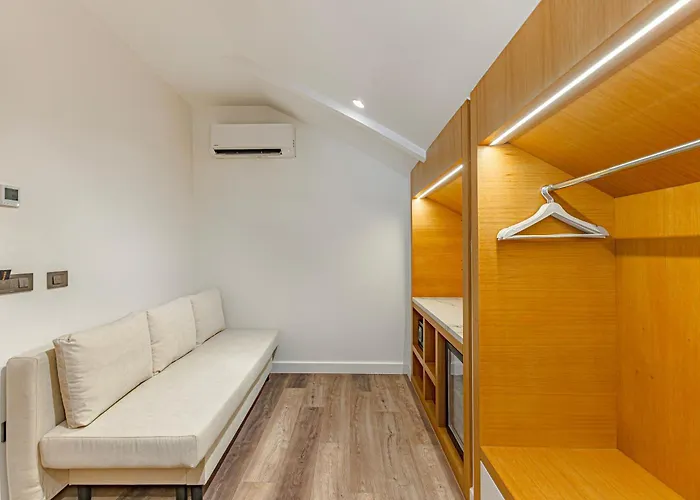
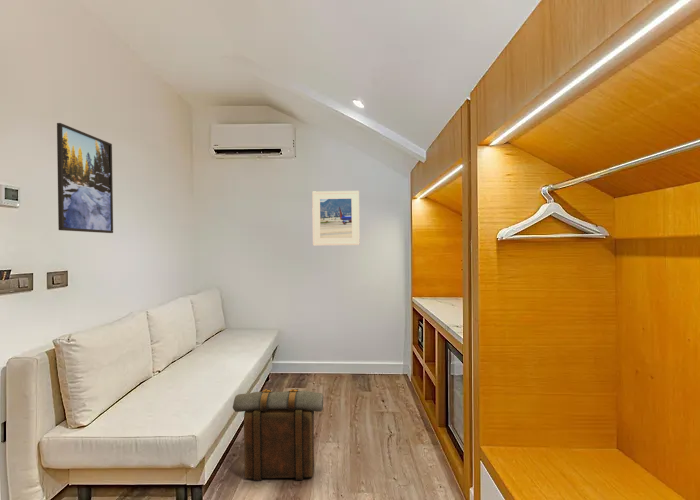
+ backpack (279, 431)
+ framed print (335, 218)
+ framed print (87, 183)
